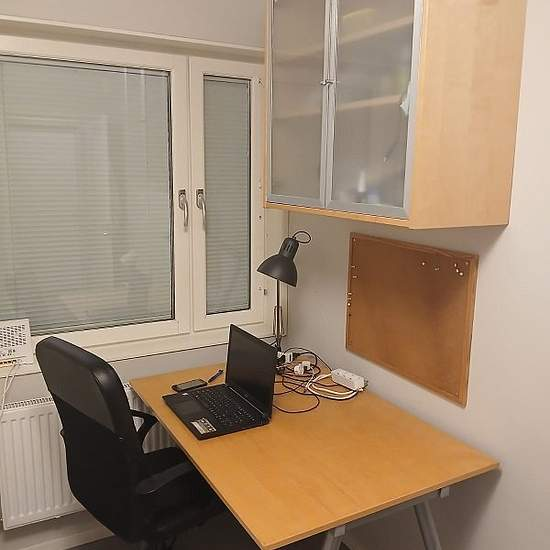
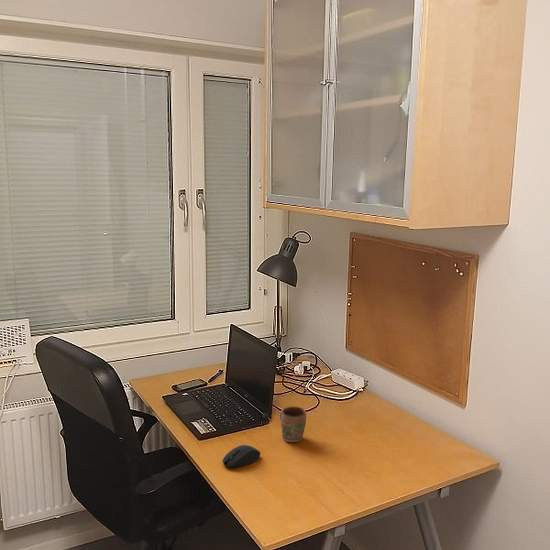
+ mug (292, 423)
+ computer mouse (241, 454)
